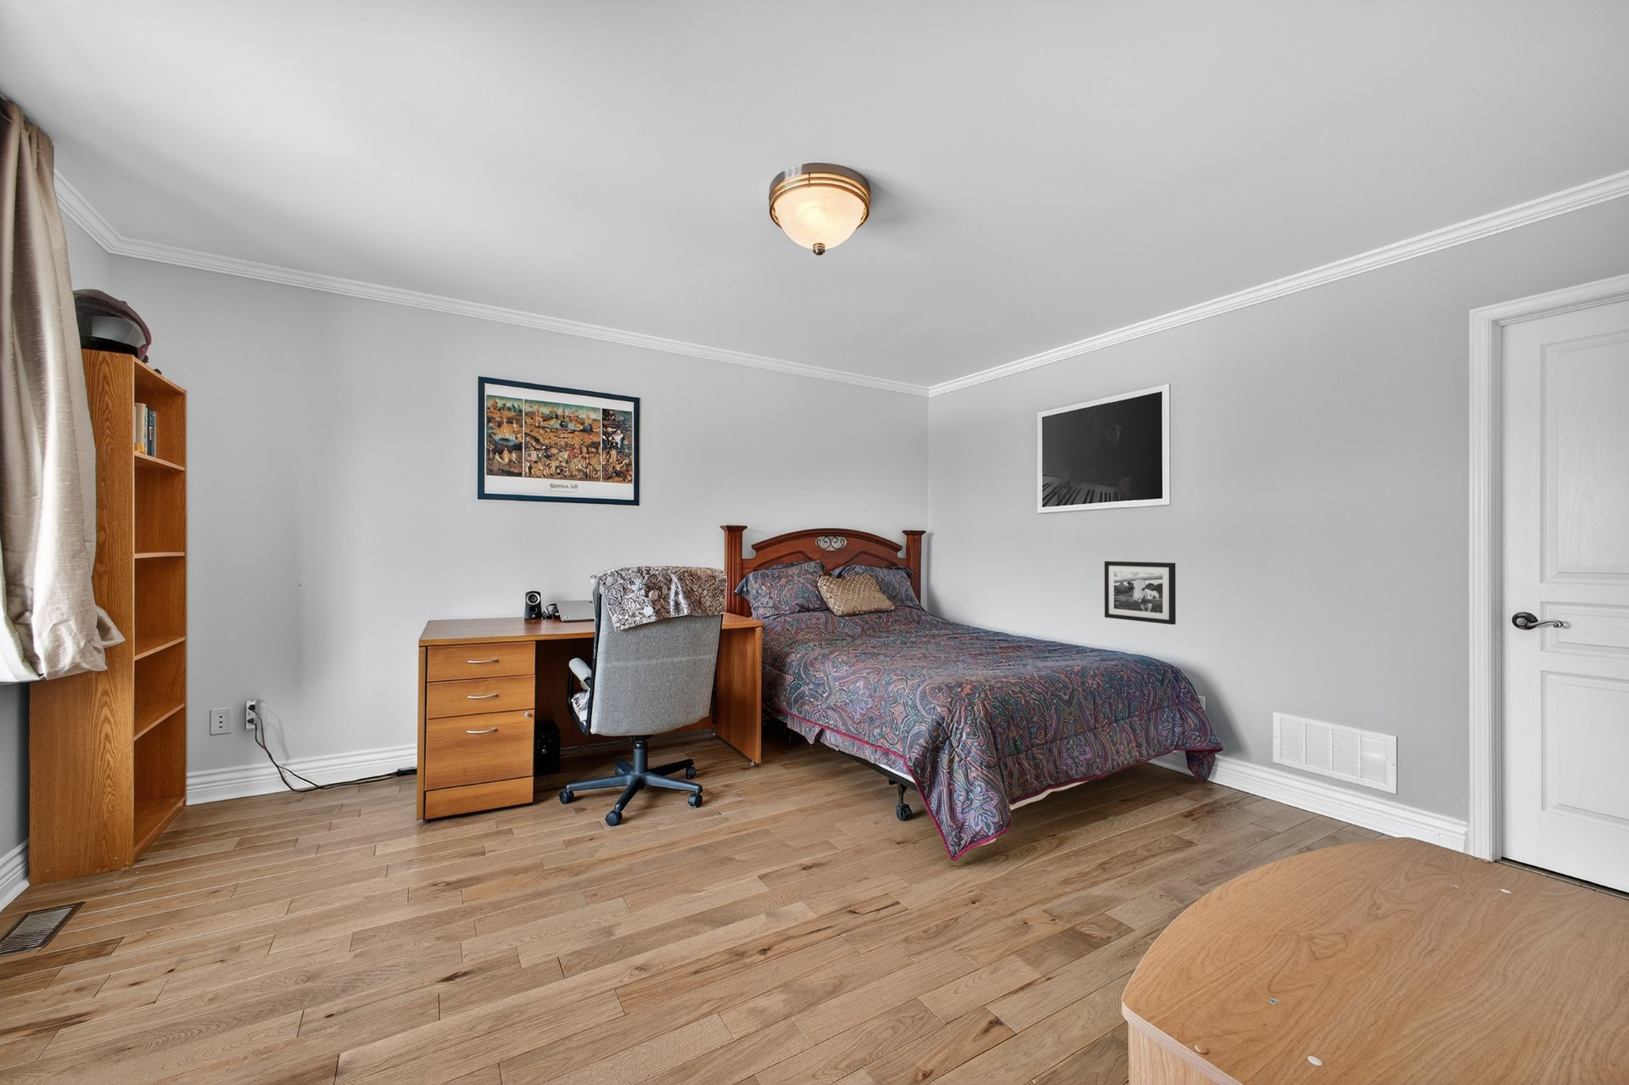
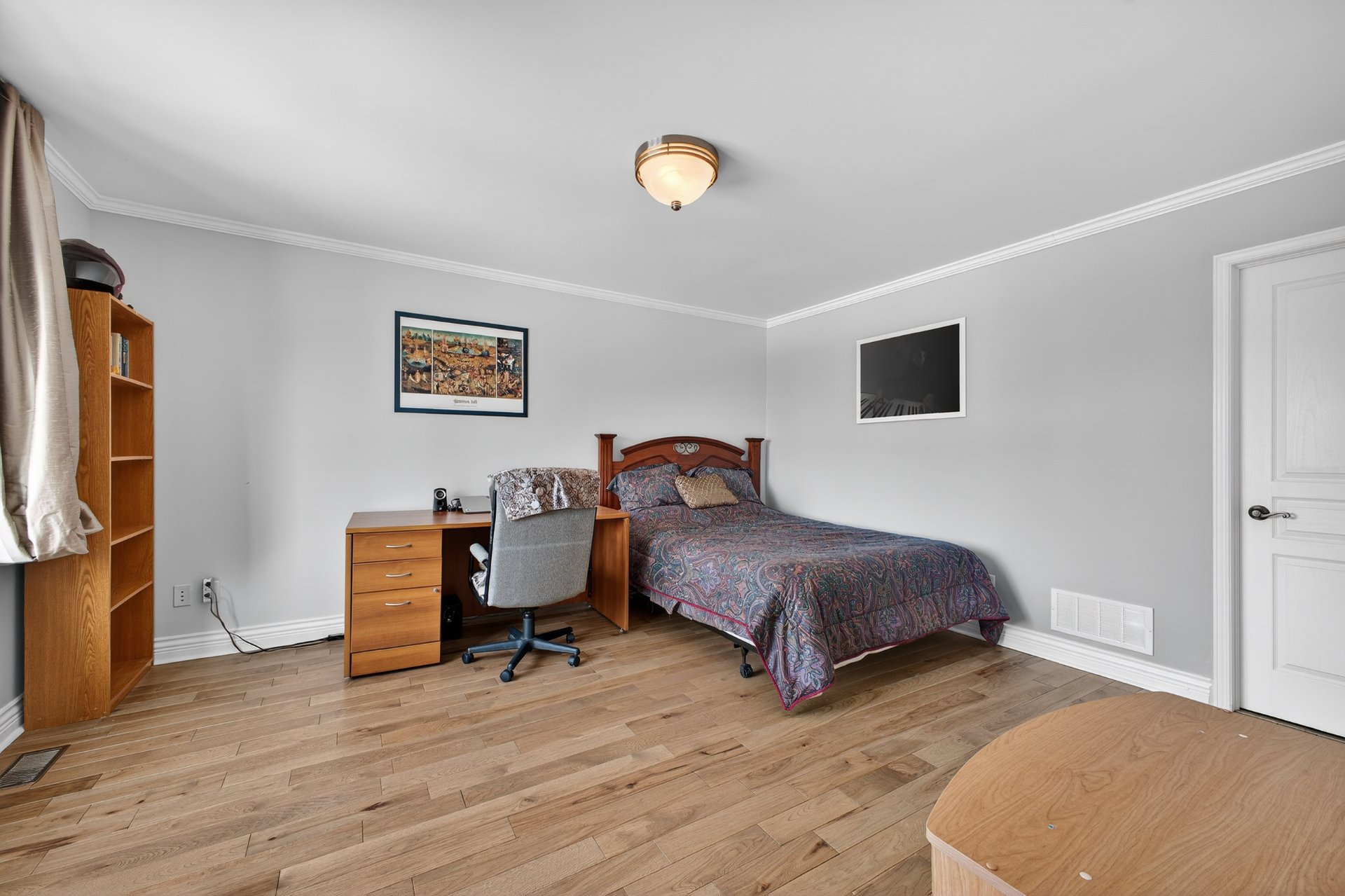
- picture frame (1137, 591)
